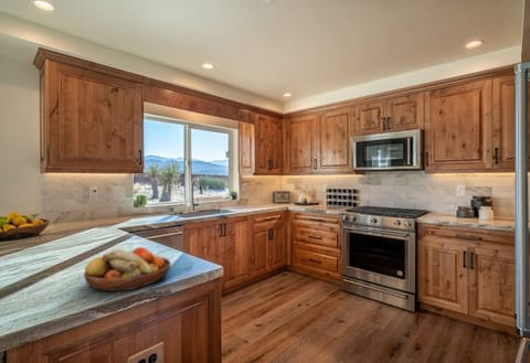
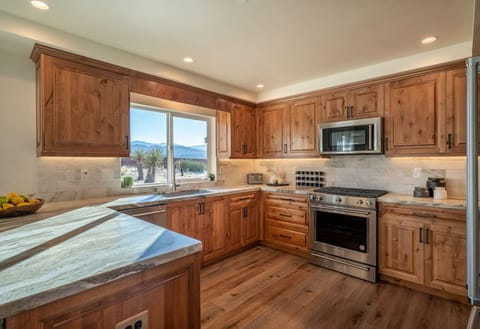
- fruit bowl (130, 263)
